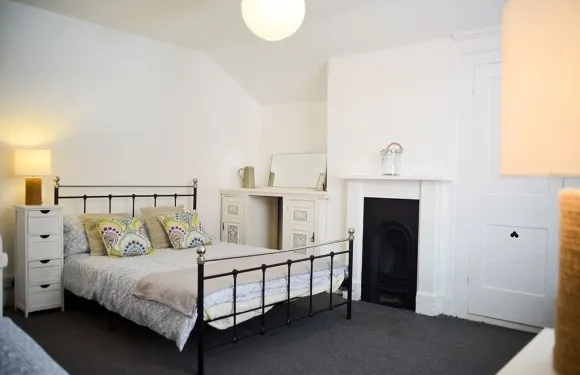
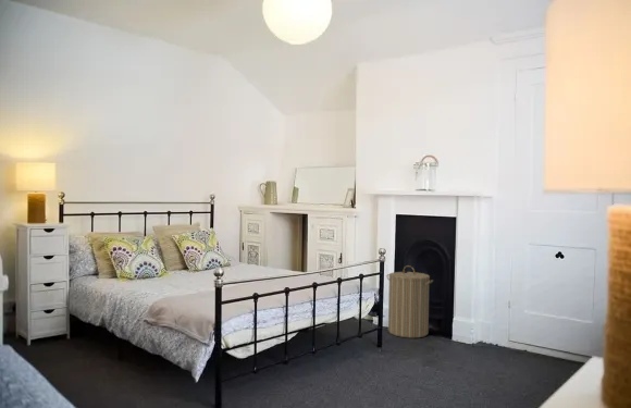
+ laundry hamper (408, 298)
